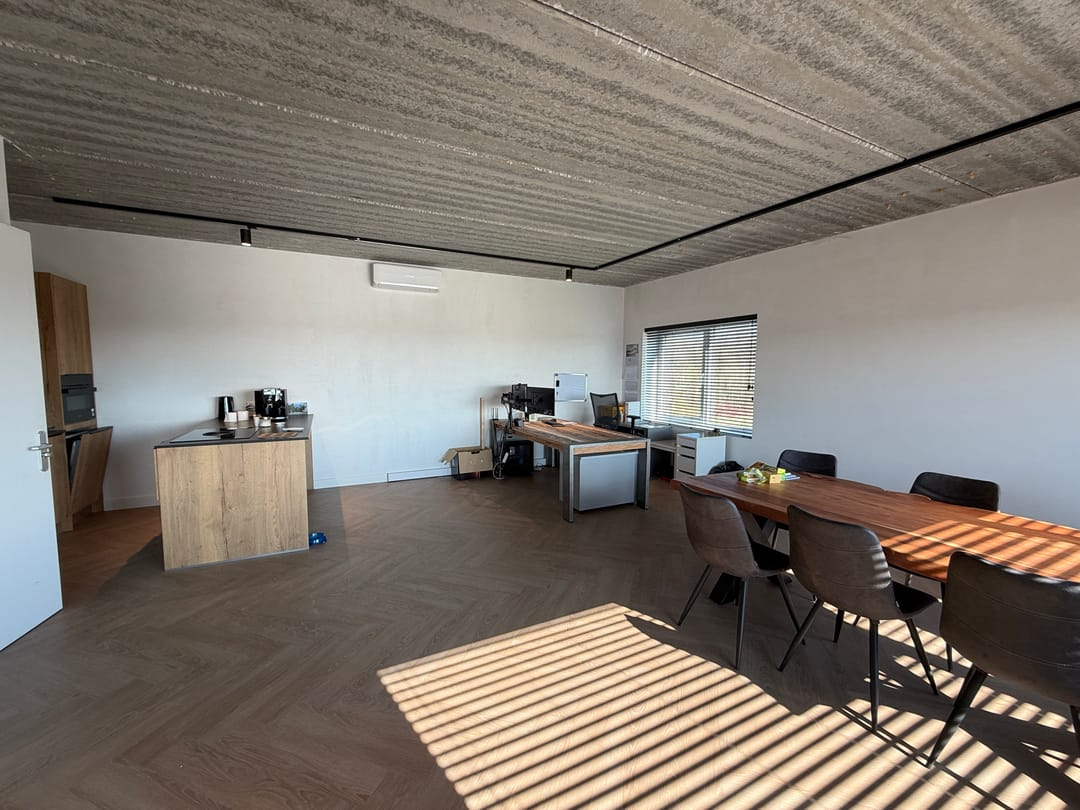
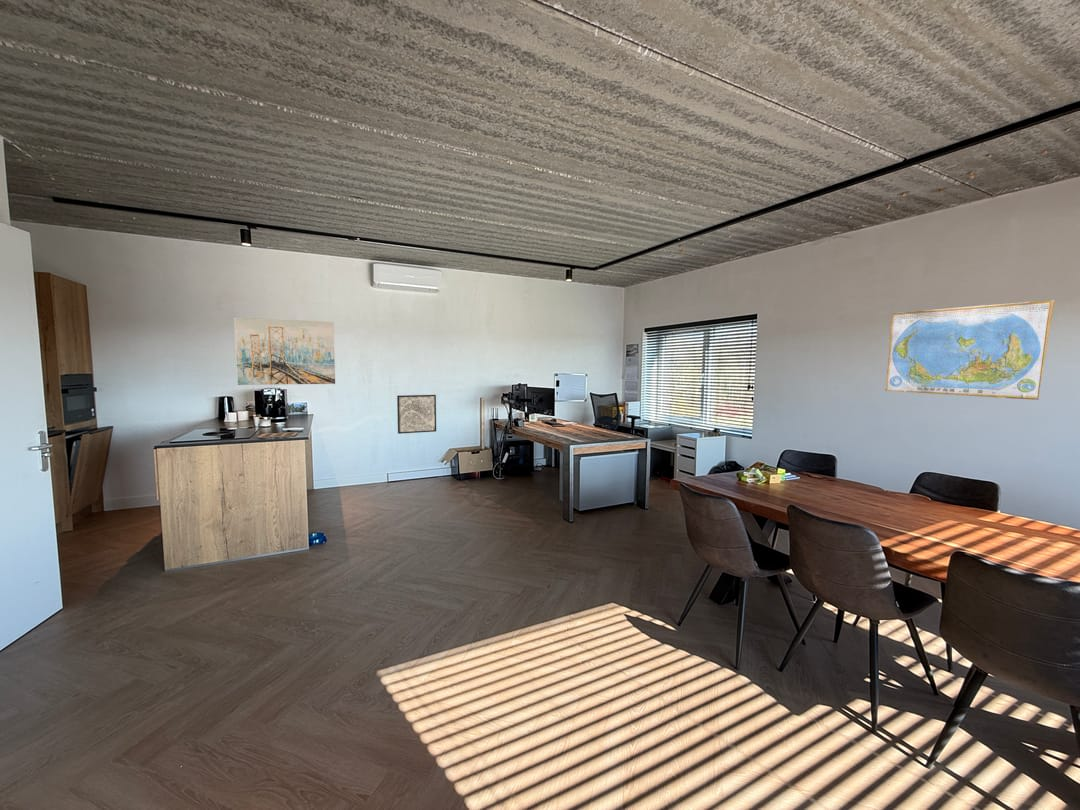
+ wall art (417, 413)
+ world map (958, 351)
+ wall art (287, 352)
